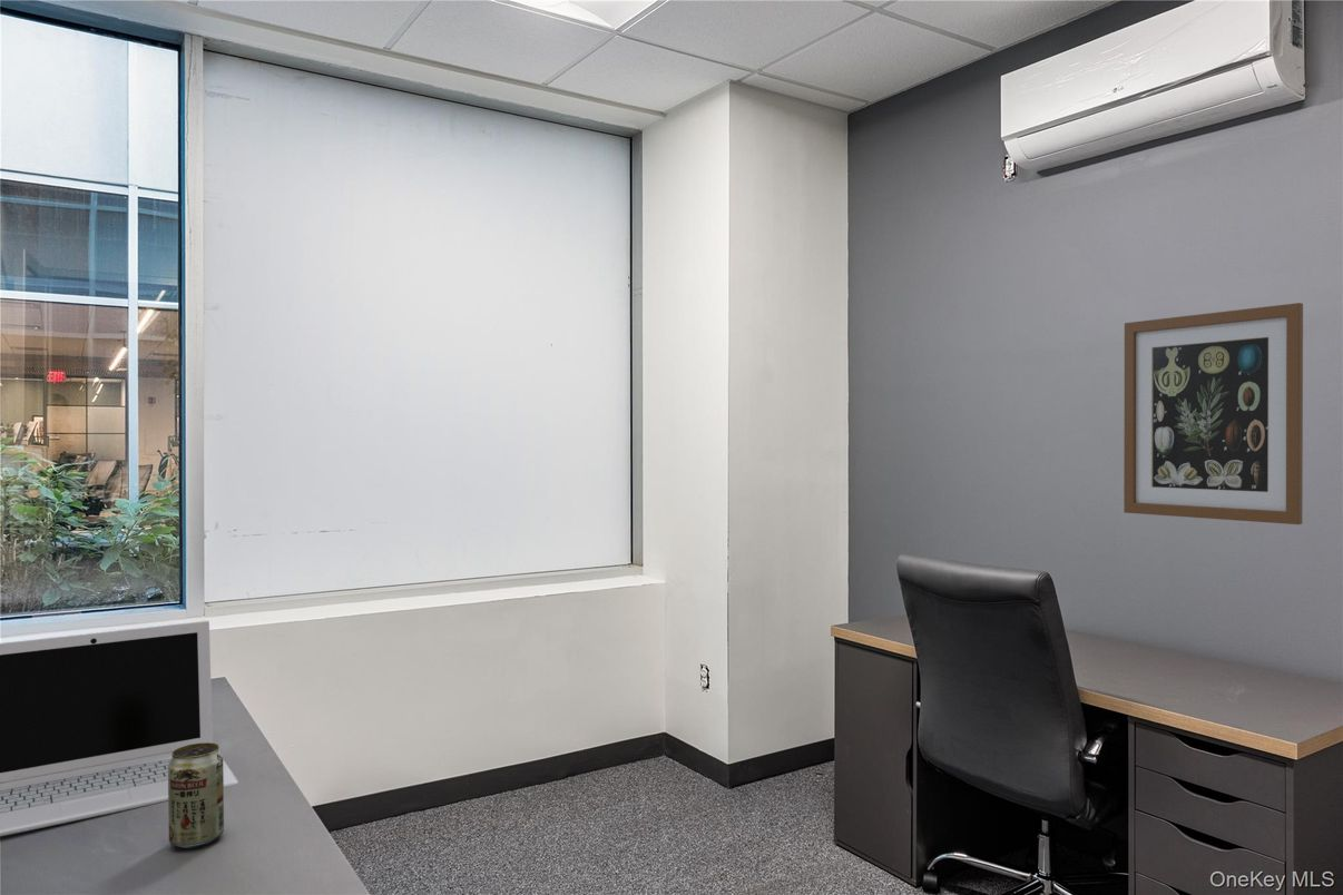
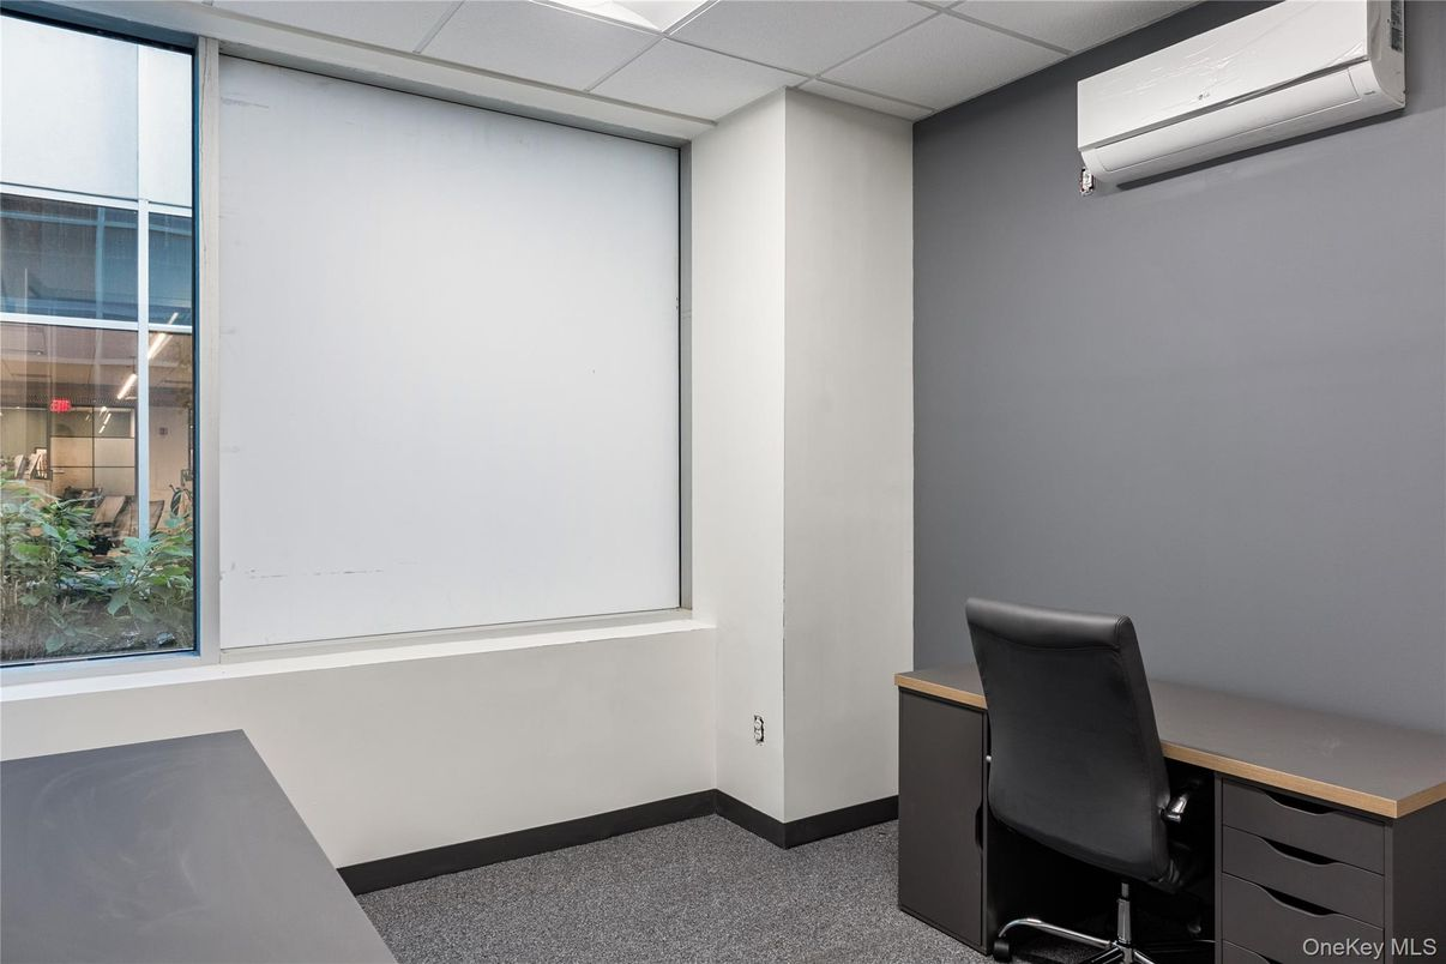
- beverage can (196, 794)
- laptop (99, 717)
- wall art (1206, 415)
